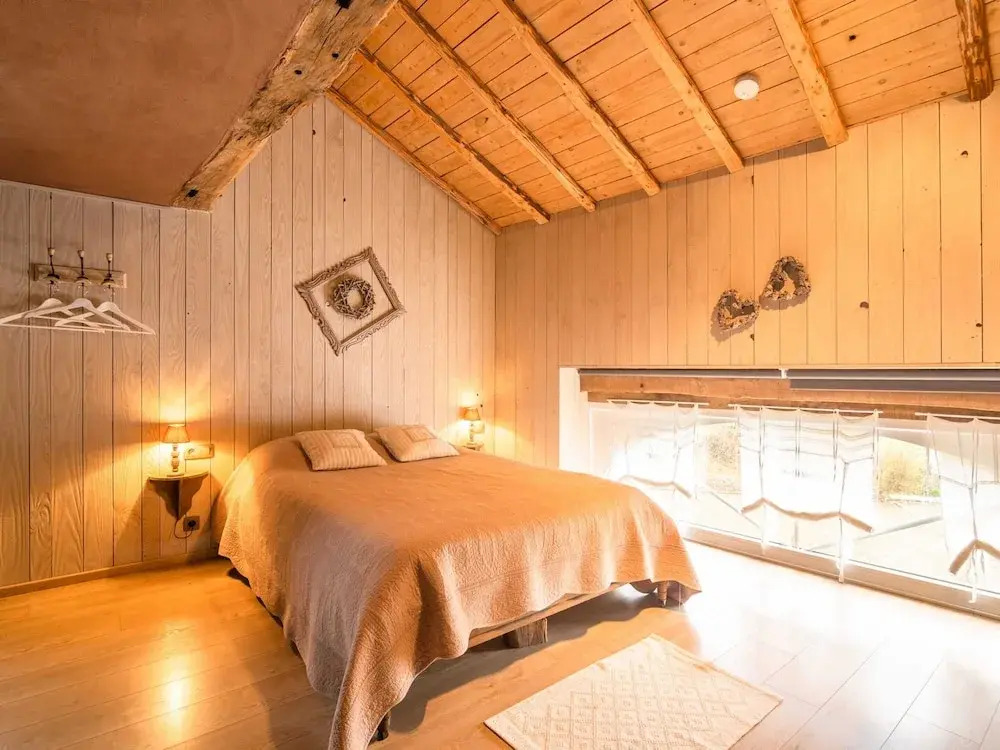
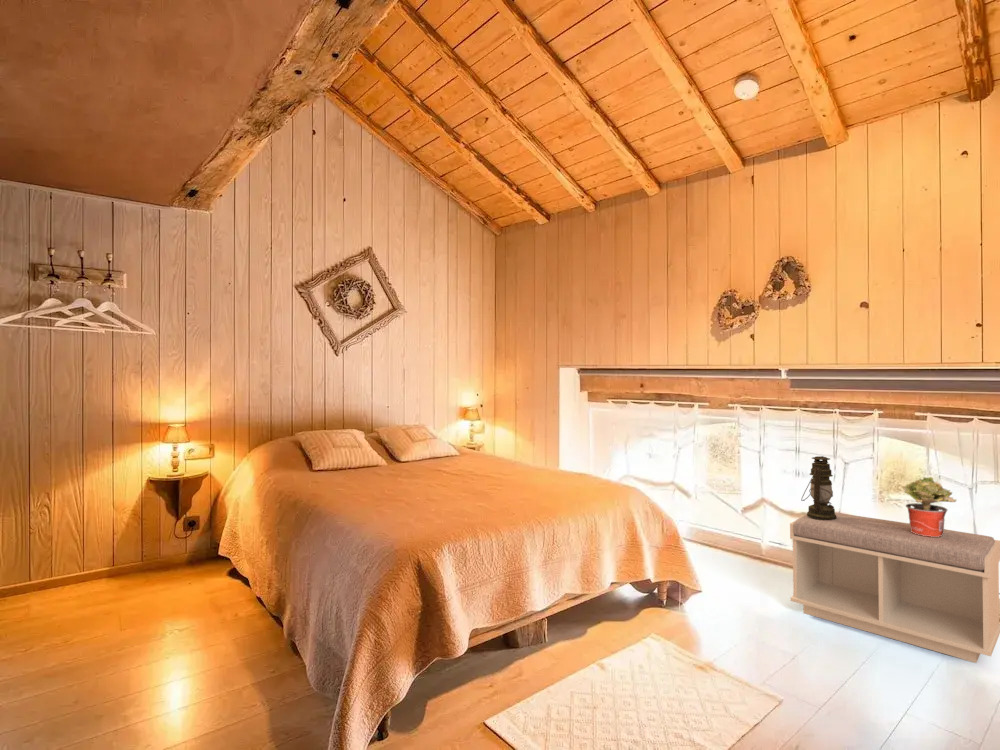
+ bench (889, 575)
+ potted plant (928, 505)
+ lantern (819, 485)
